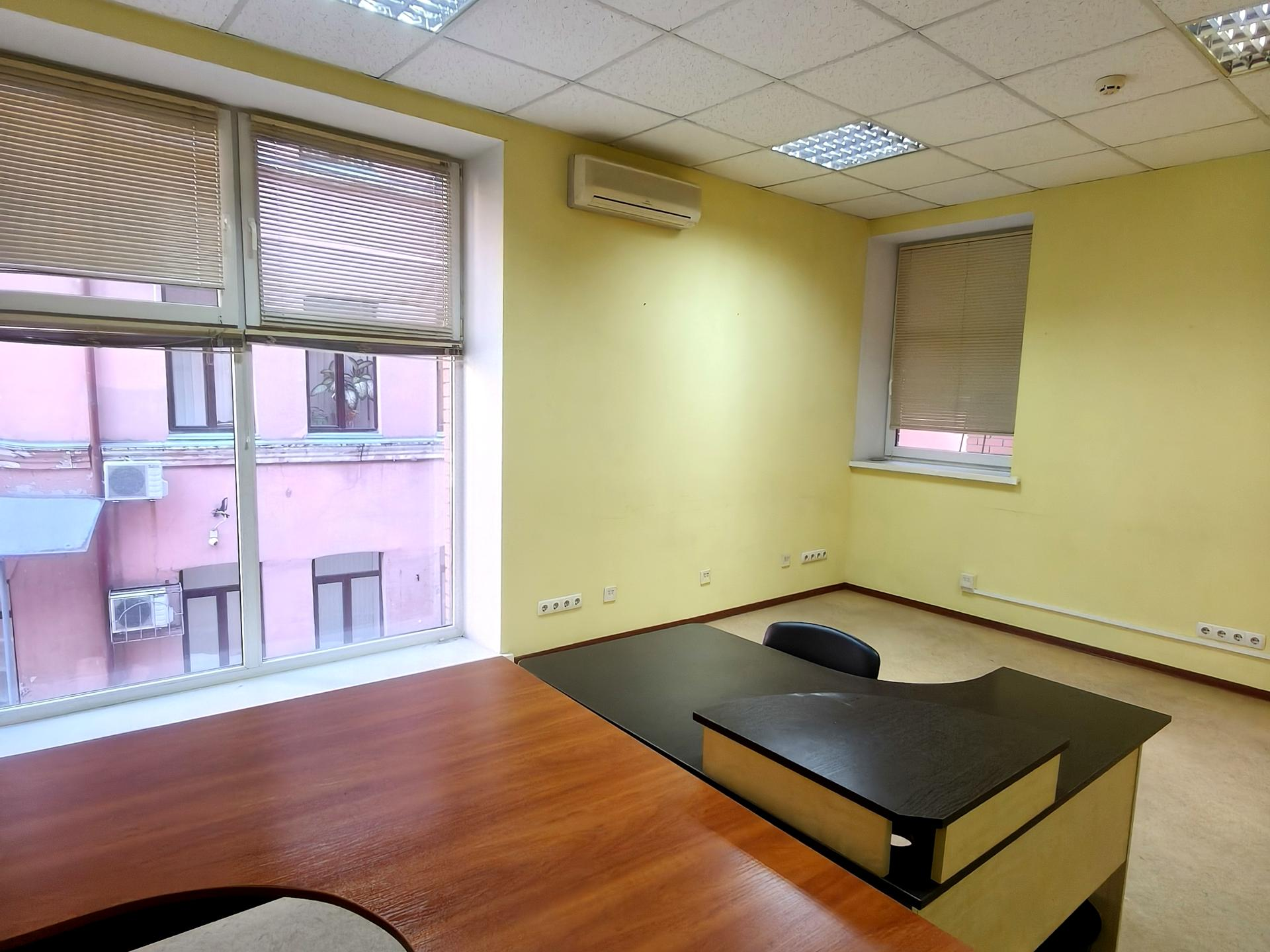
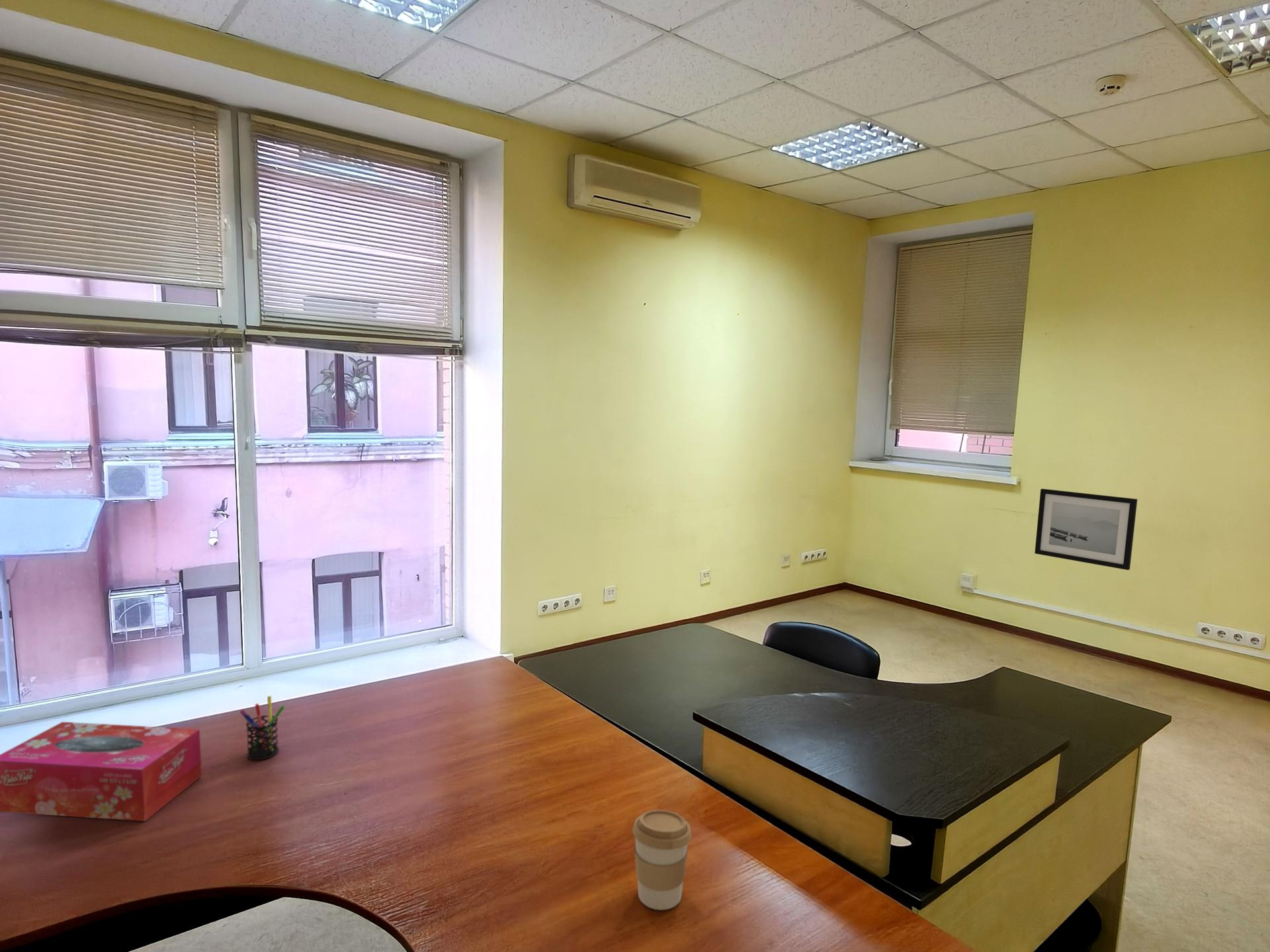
+ coffee cup (661, 856)
+ pen holder (265, 726)
+ wall art (1083, 528)
+ tissue box (101, 768)
